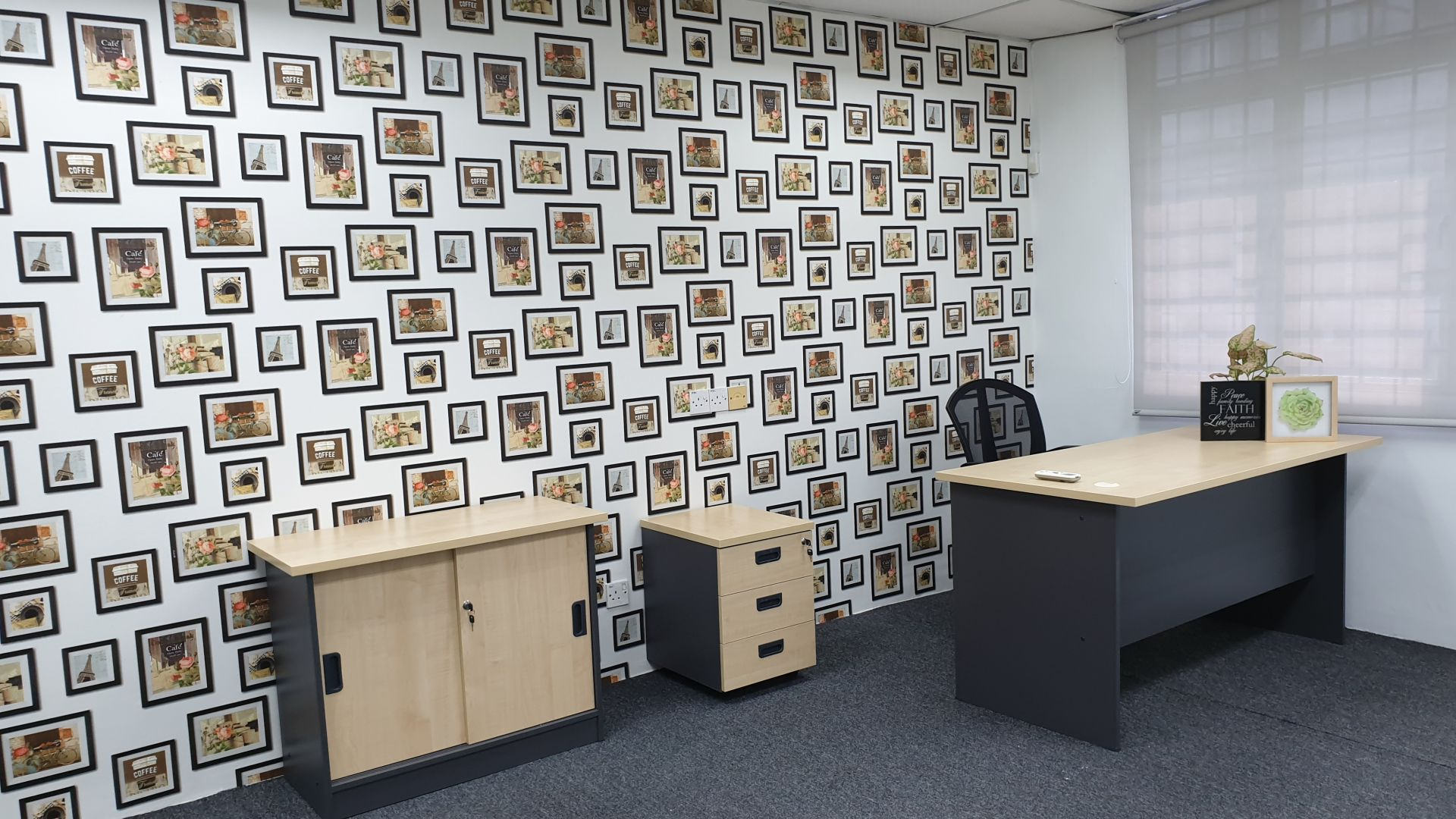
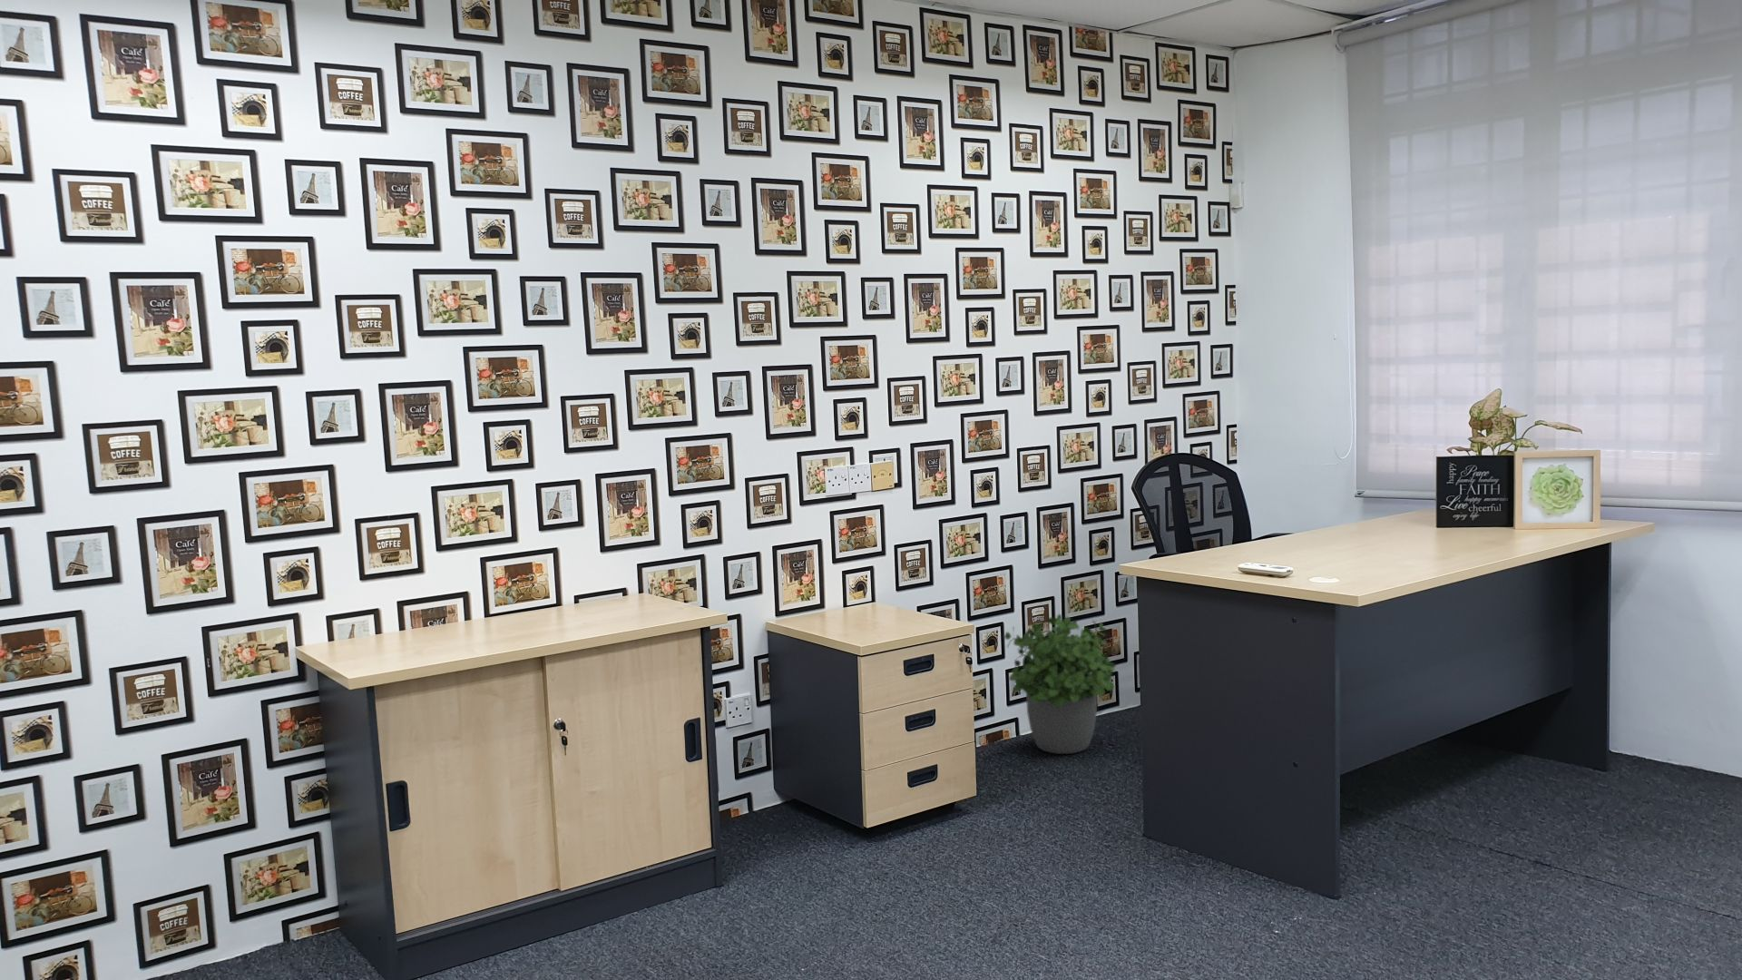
+ potted plant (1064, 681)
